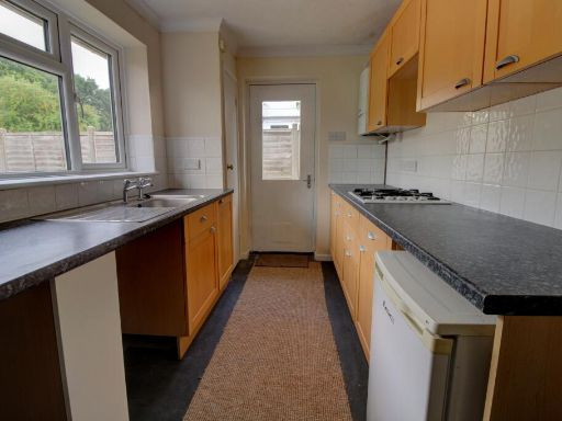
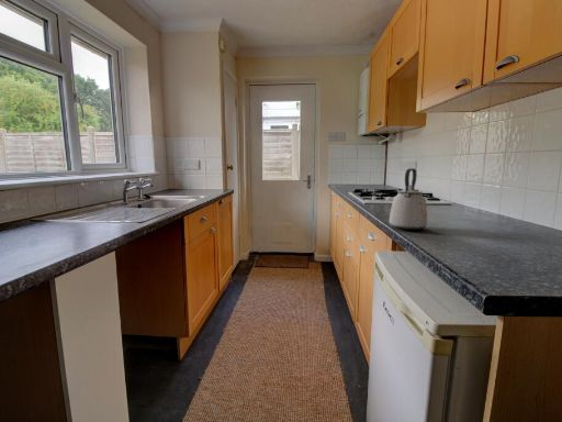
+ kettle (411, 198)
